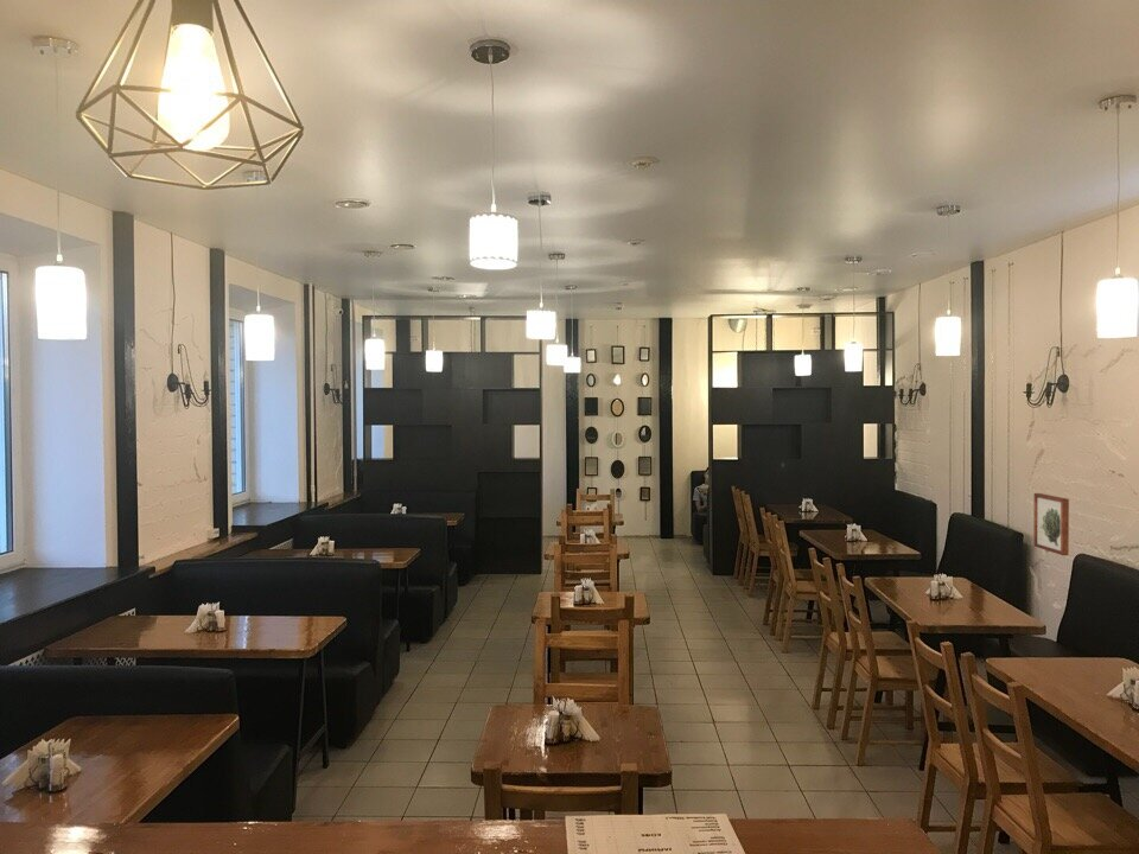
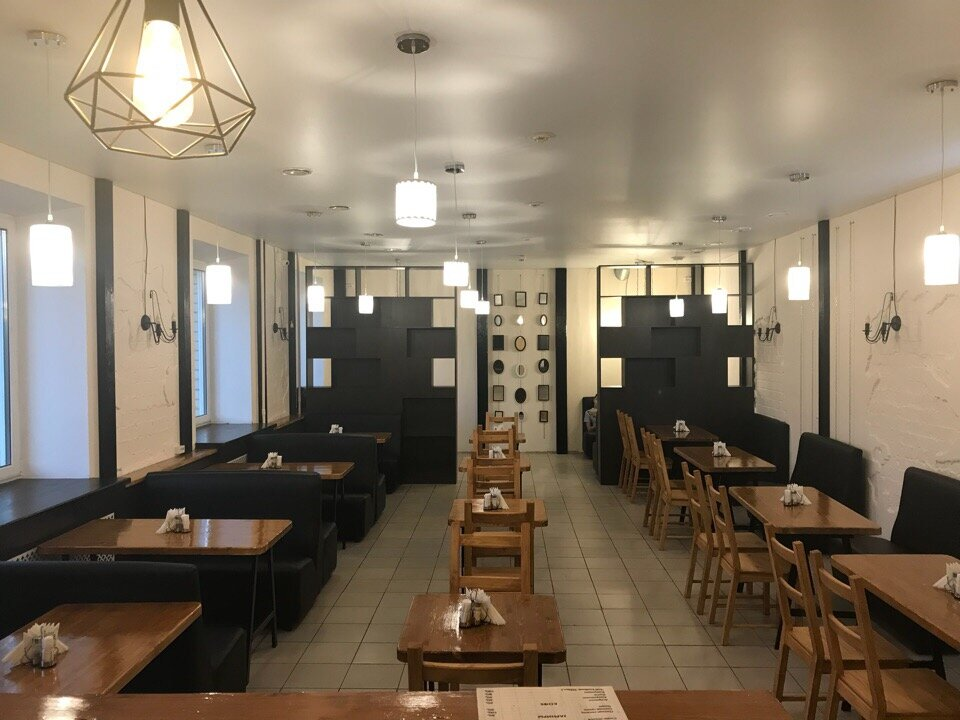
- wall art (1050, 523)
